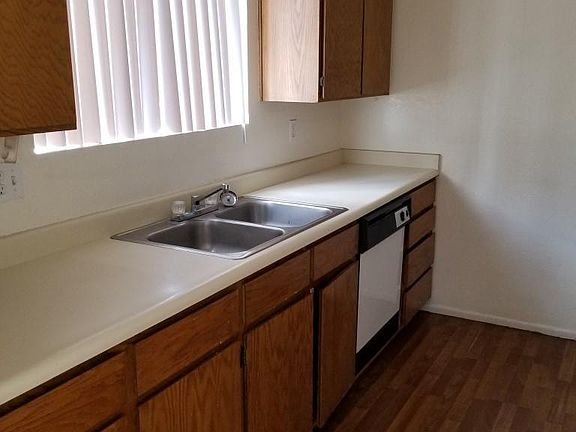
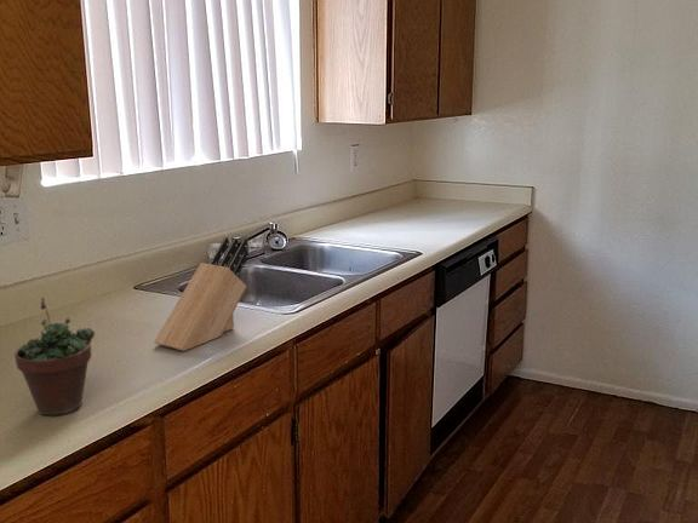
+ knife block (206, 289)
+ succulent plant (53, 352)
